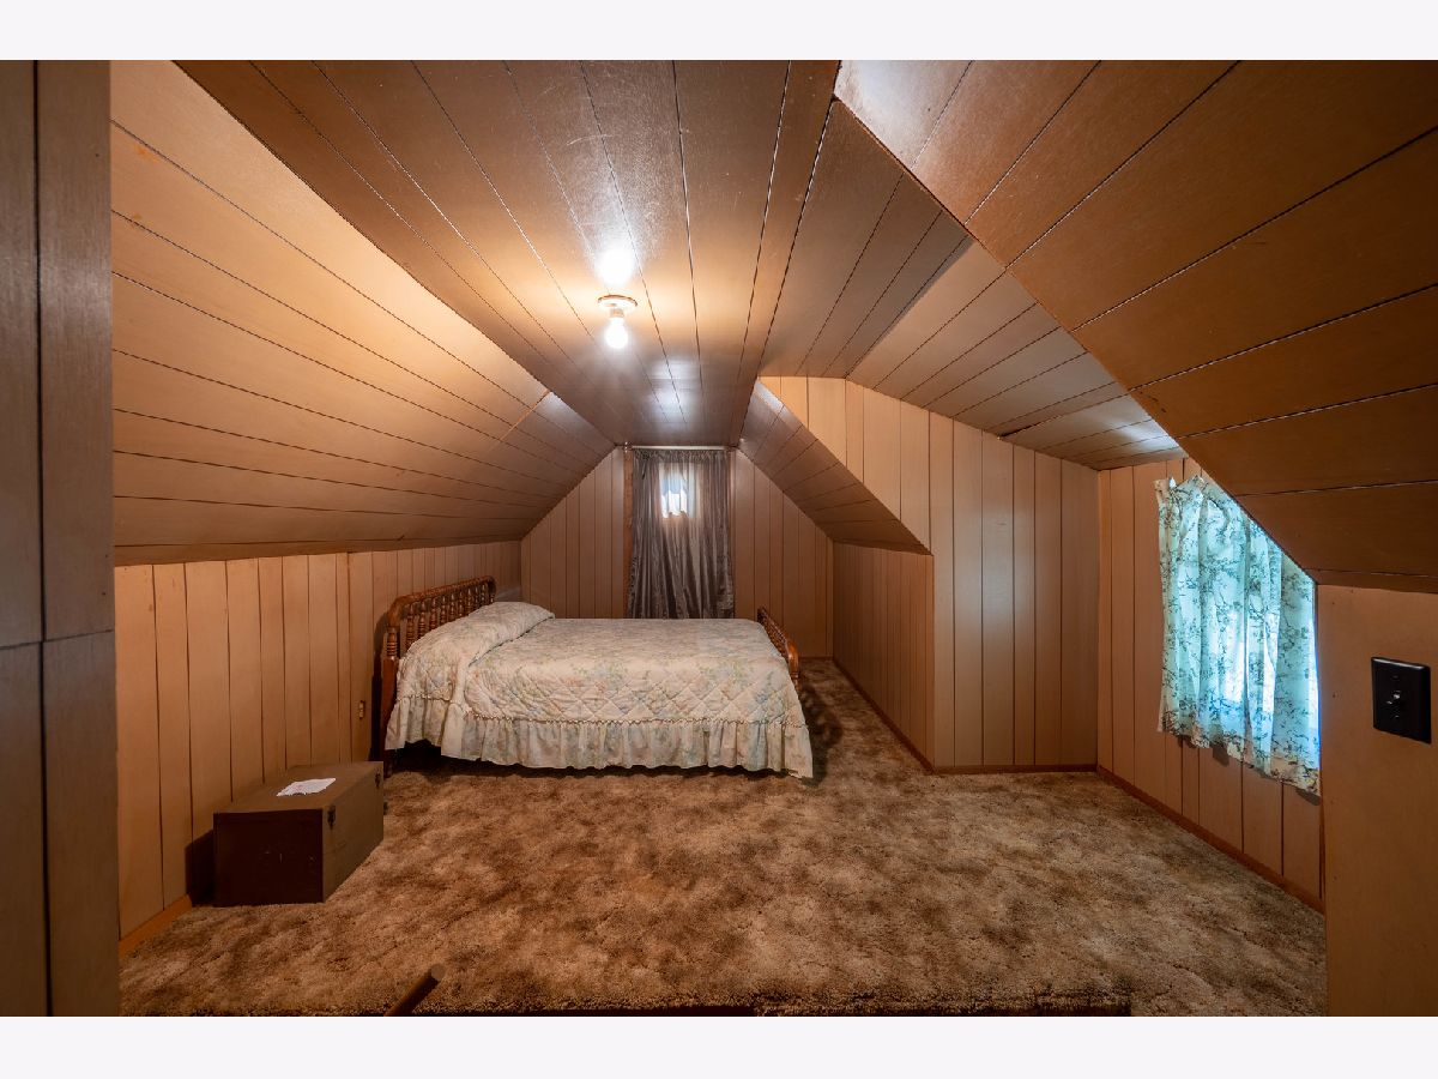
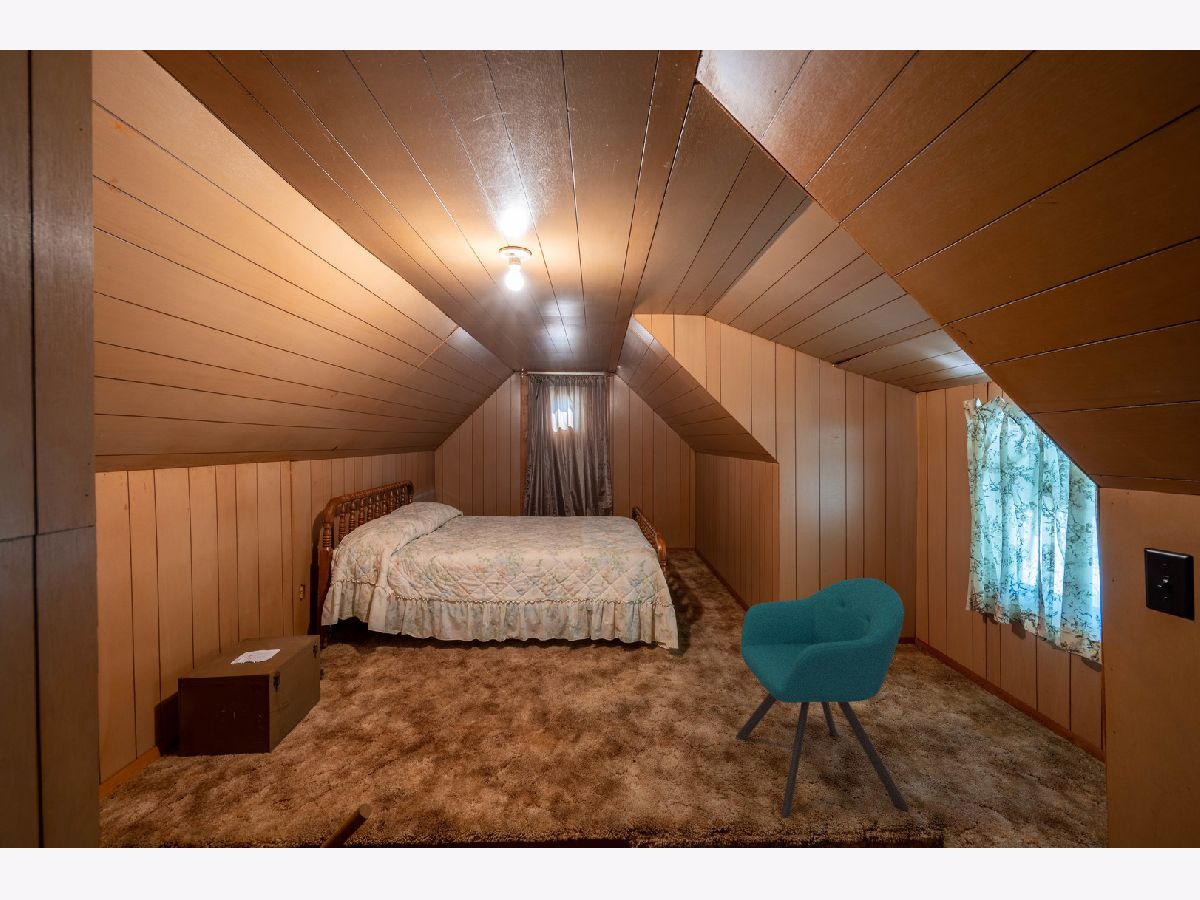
+ chair (820, 674)
